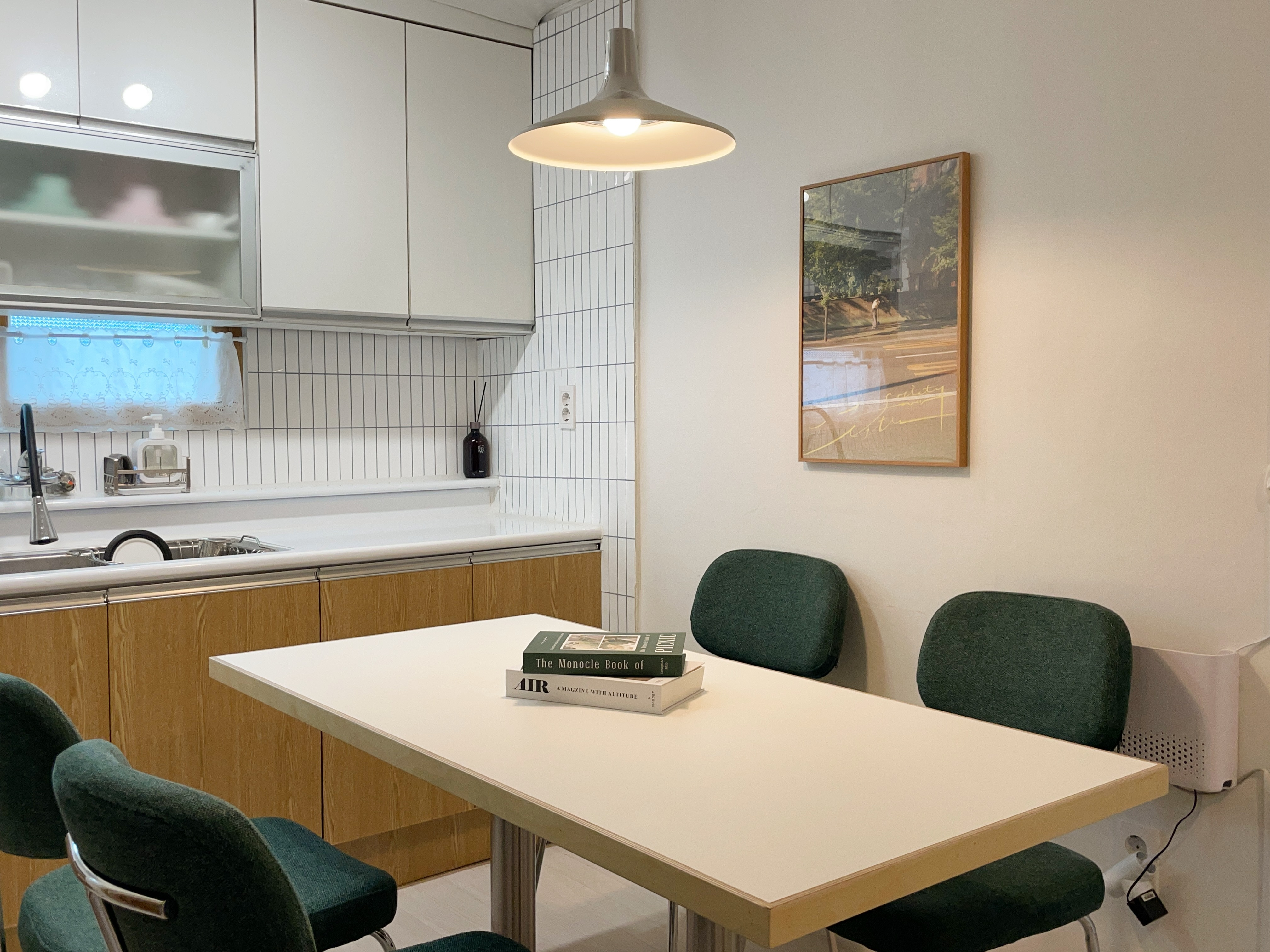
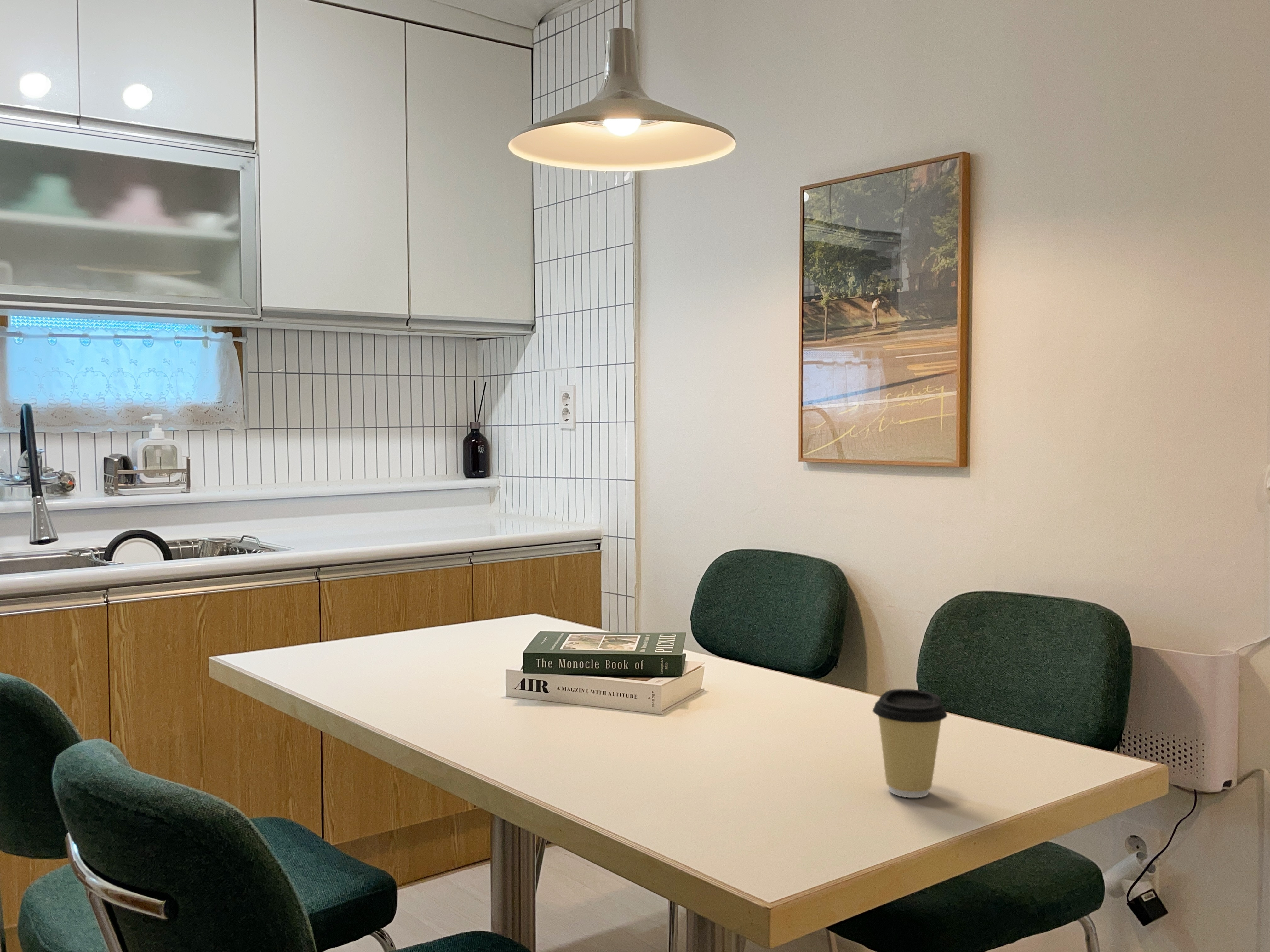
+ coffee cup (909, 744)
